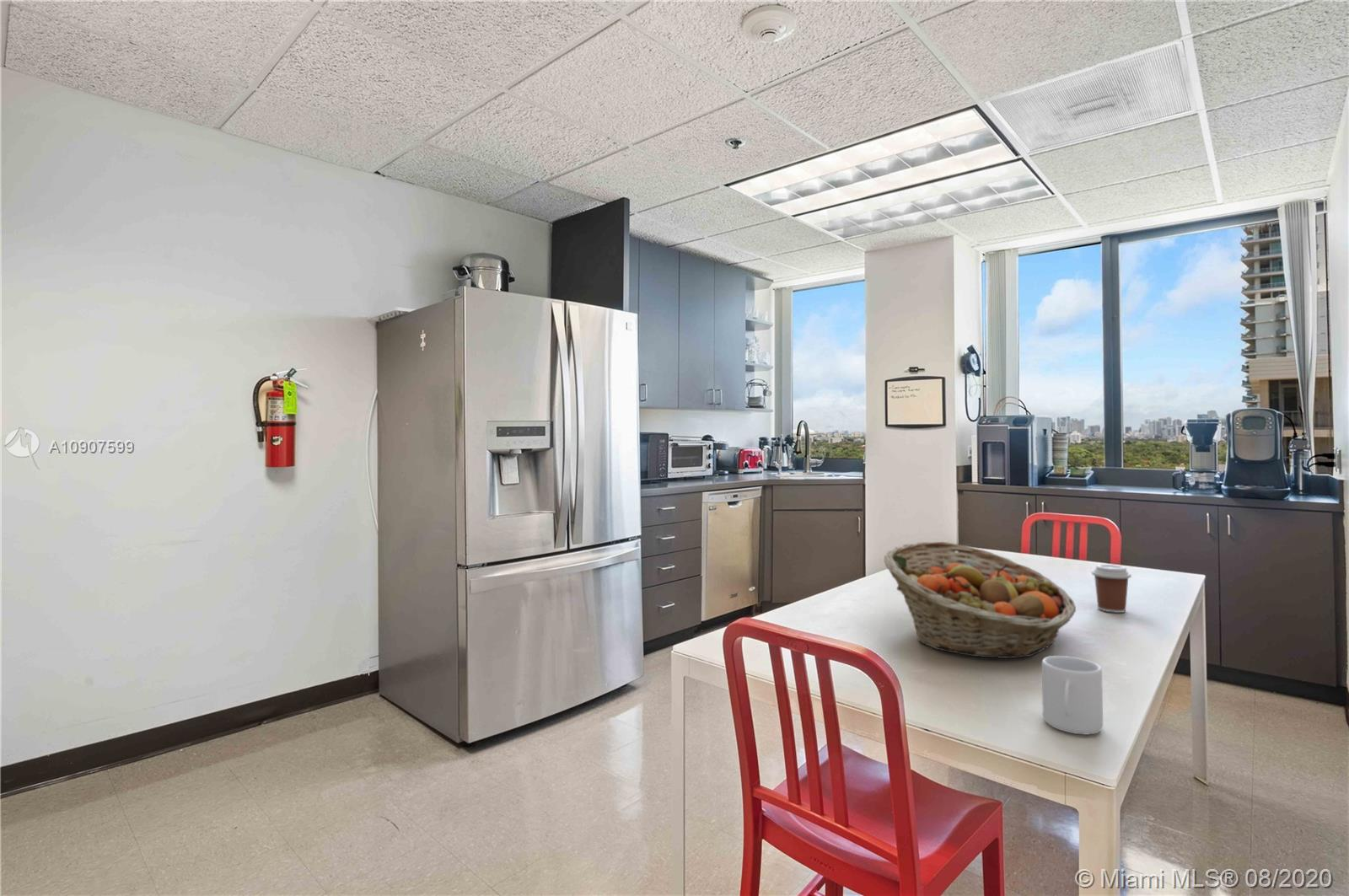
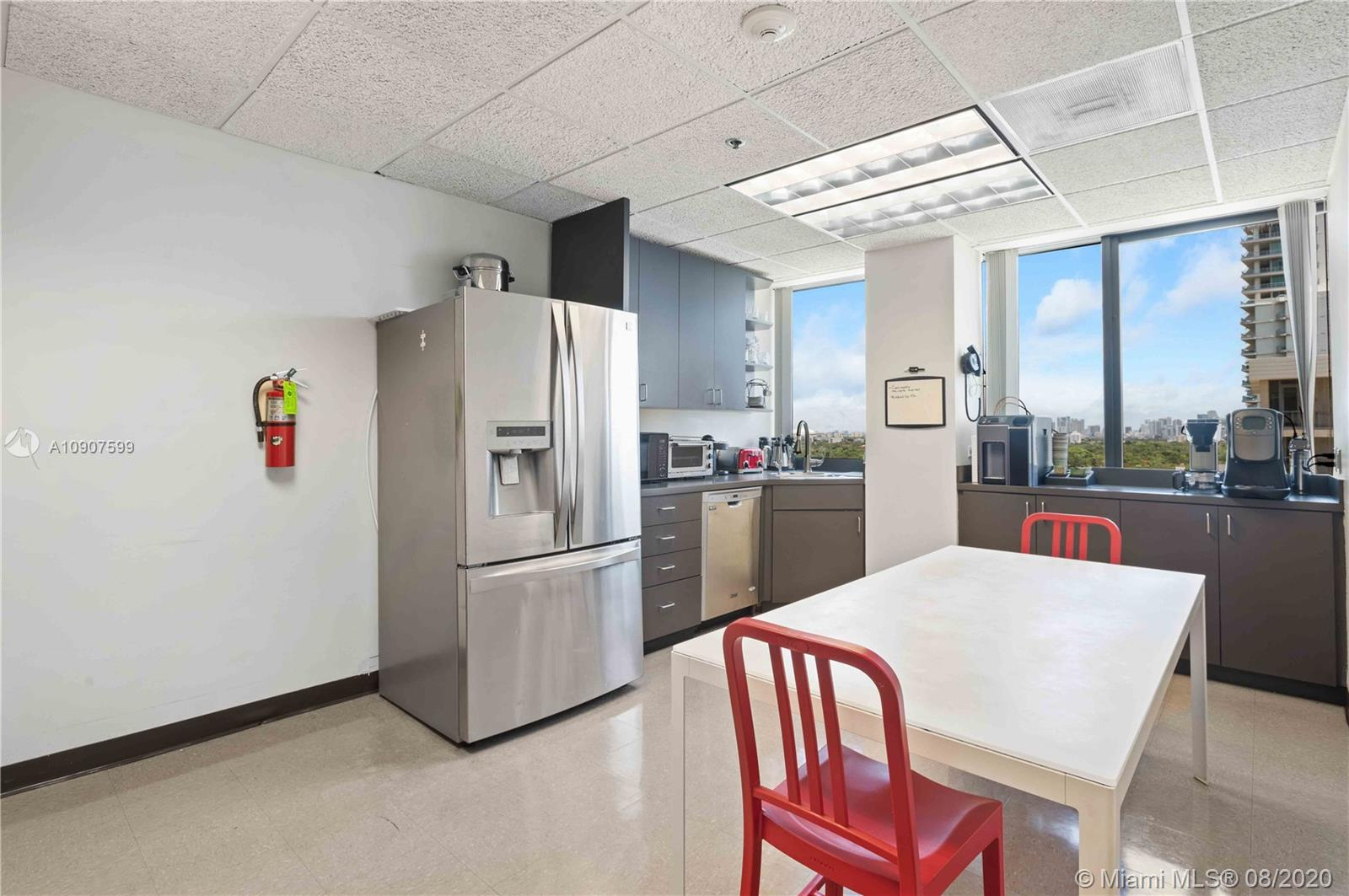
- mug (1070, 696)
- fruit basket (975, 593)
- coffee cup (1111, 587)
